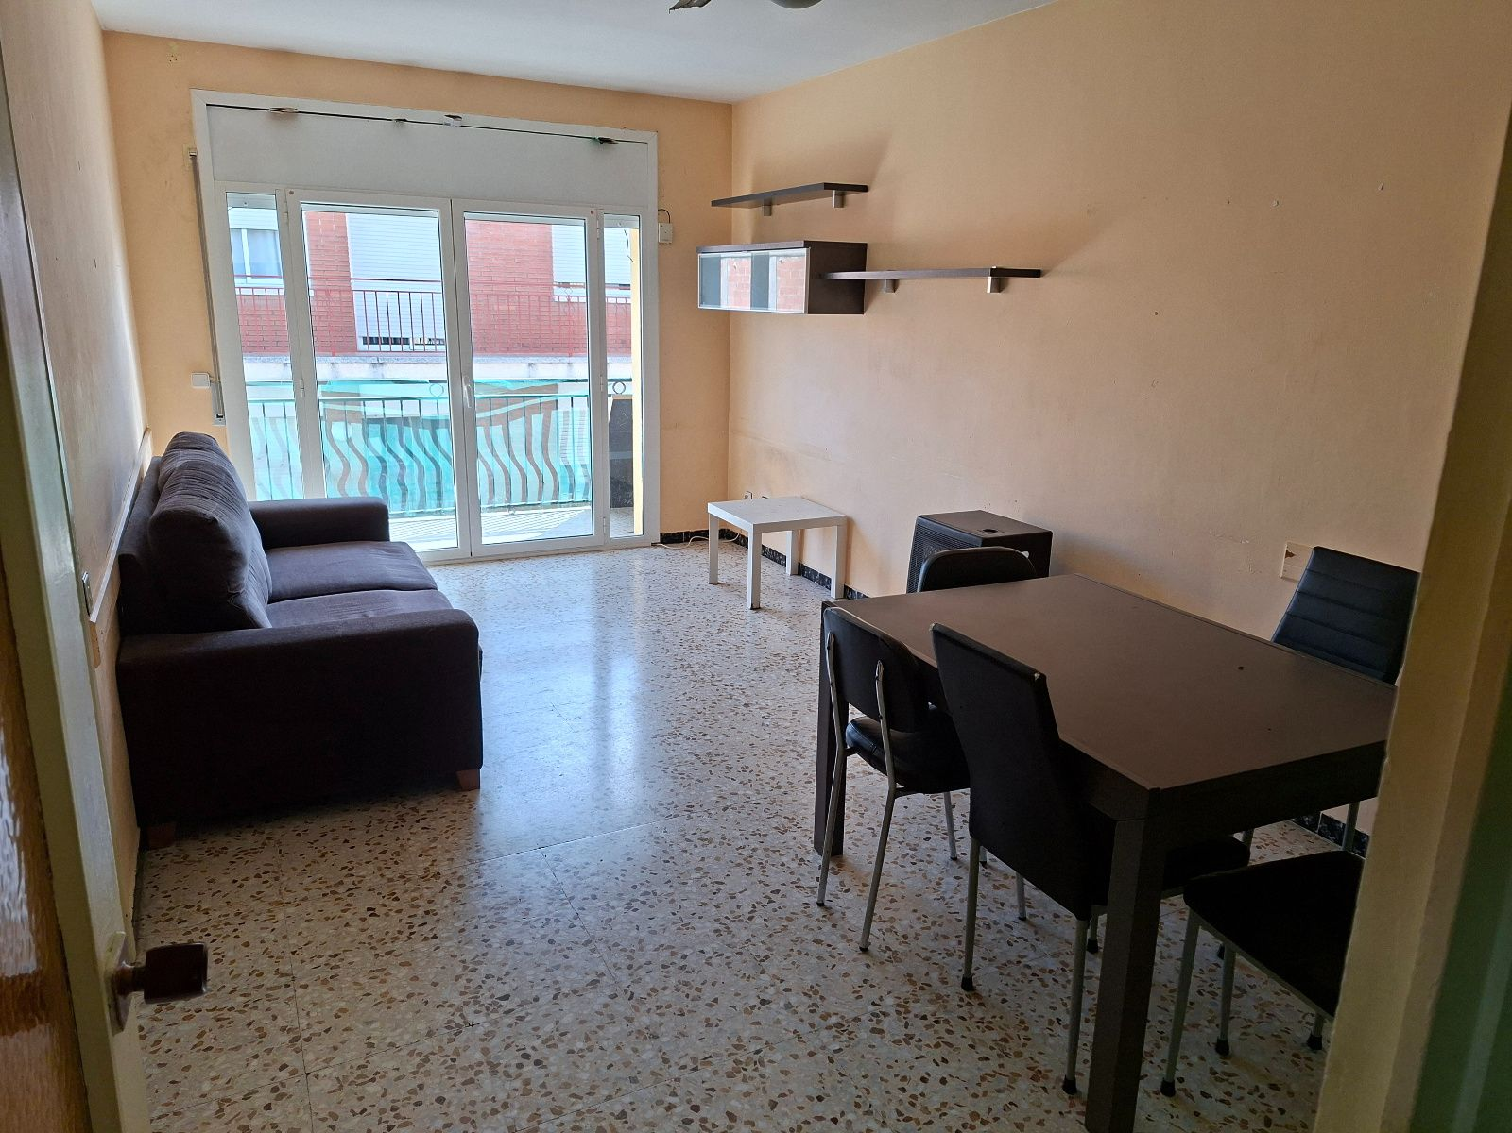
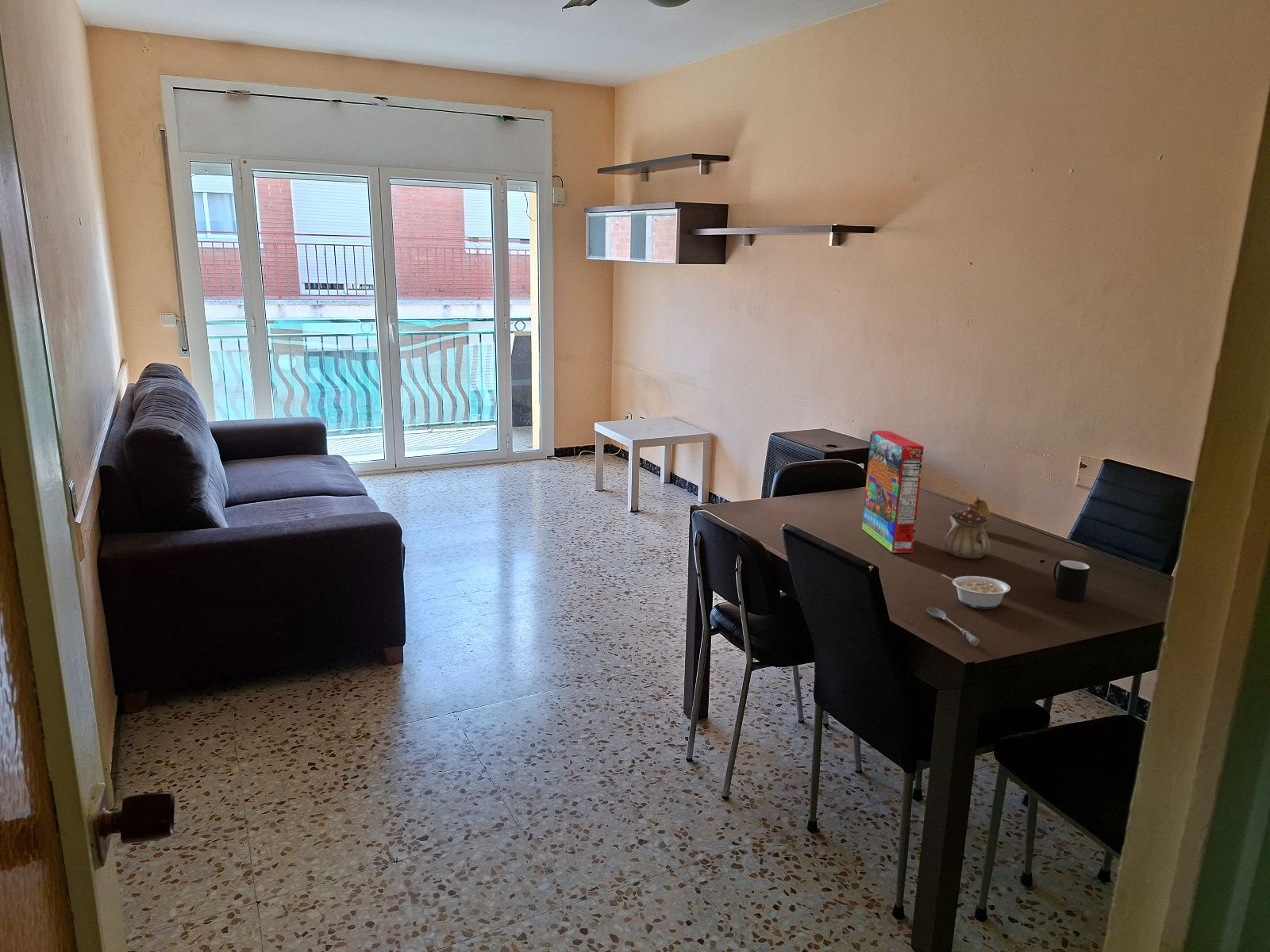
+ cup (1068, 578)
+ teapot (970, 529)
+ cereal box (891, 489)
+ fruit (979, 511)
+ soupspoon (952, 624)
+ legume (978, 591)
